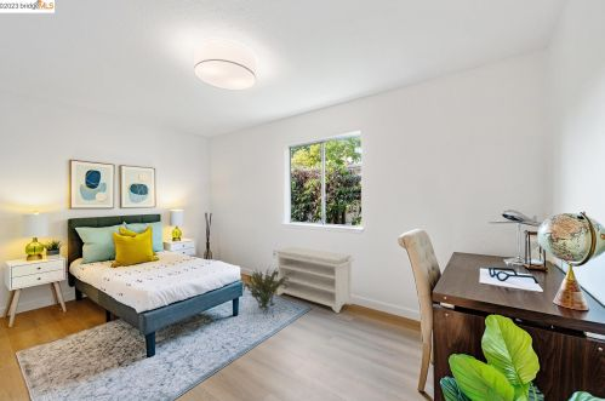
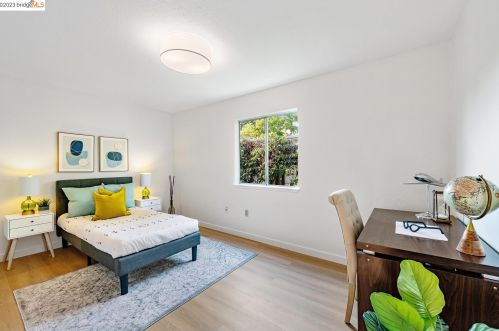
- decorative plant (266, 288)
- bench (312, 275)
